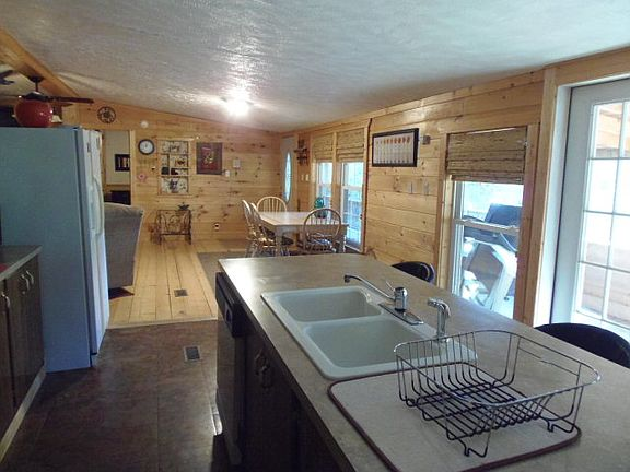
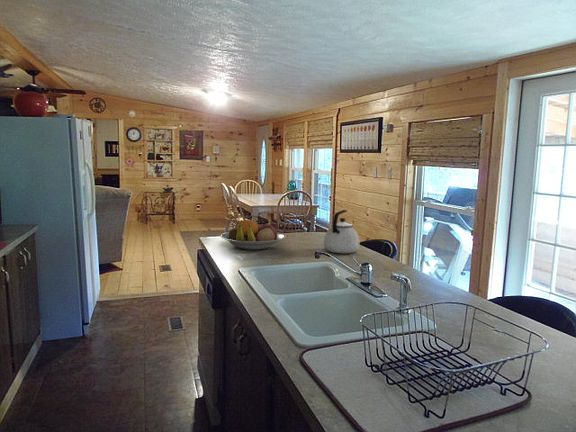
+ fruit bowl (253, 232)
+ kettle (342, 231)
